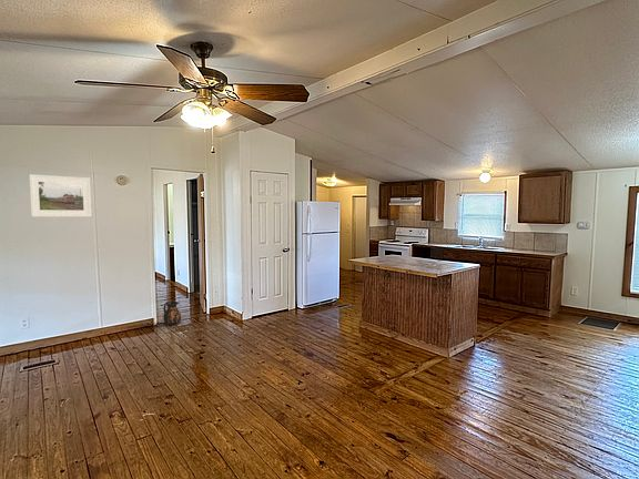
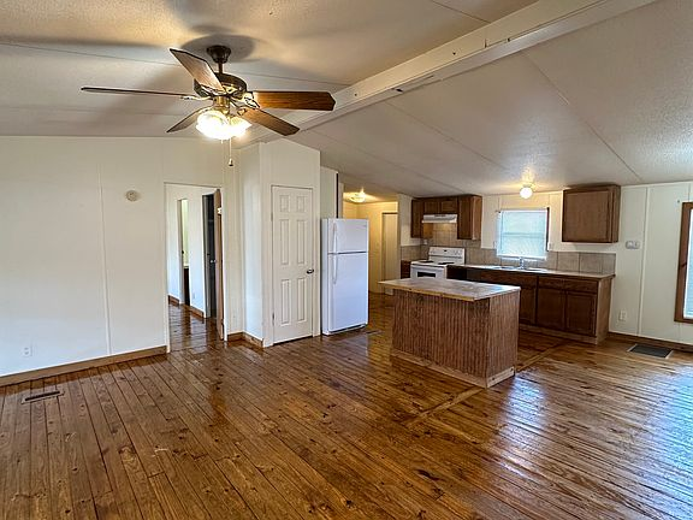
- ceramic jug (172, 313)
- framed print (61, 196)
